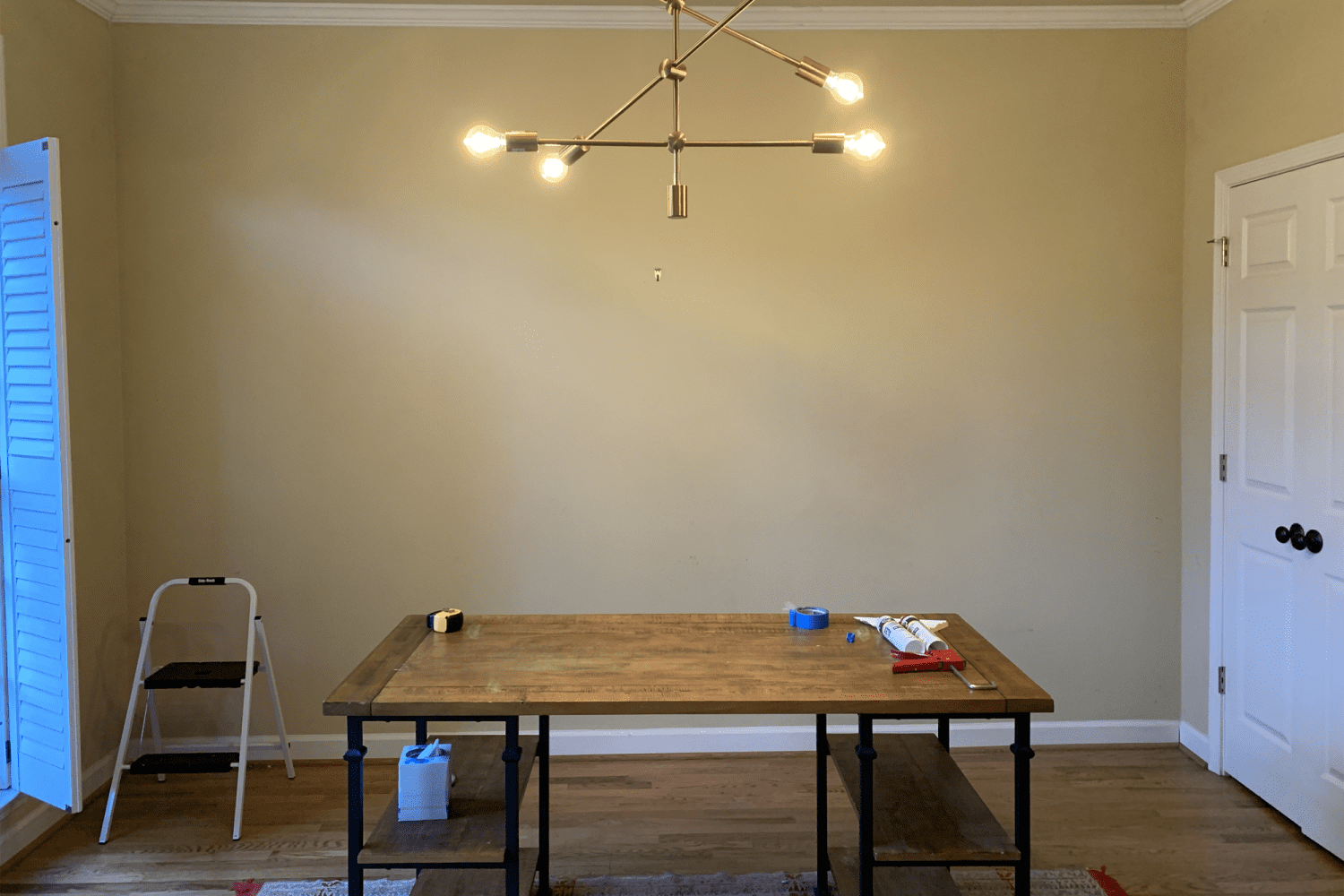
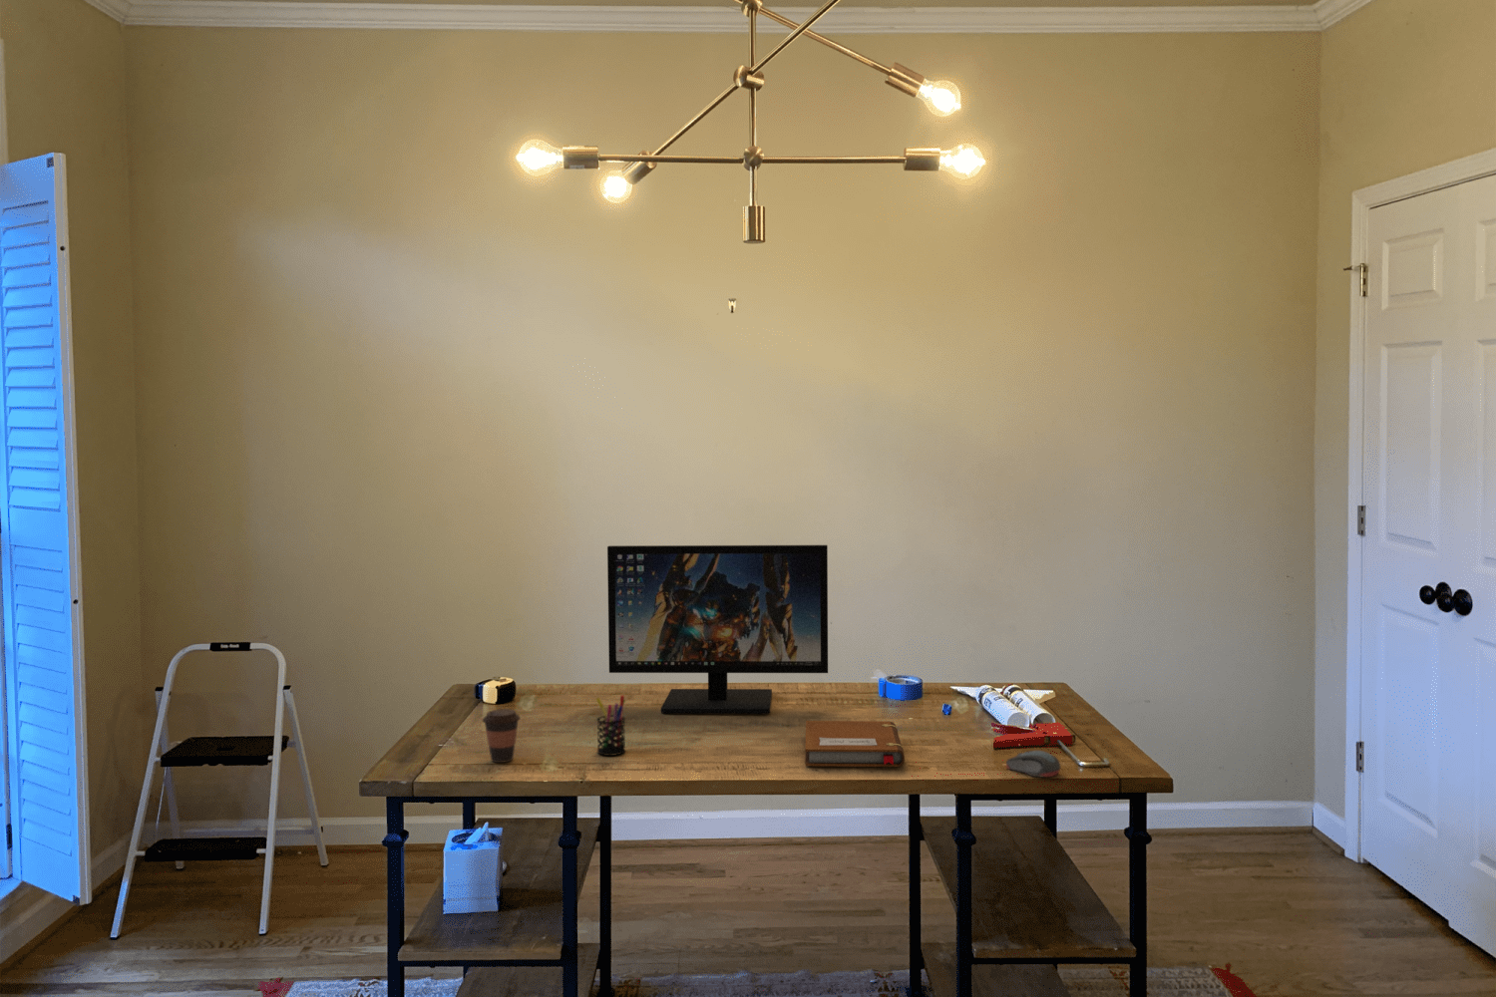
+ computer monitor (718, 624)
+ coffee cup (502, 736)
+ notebook (853, 743)
+ computer mouse (1033, 760)
+ pen holder (614, 722)
